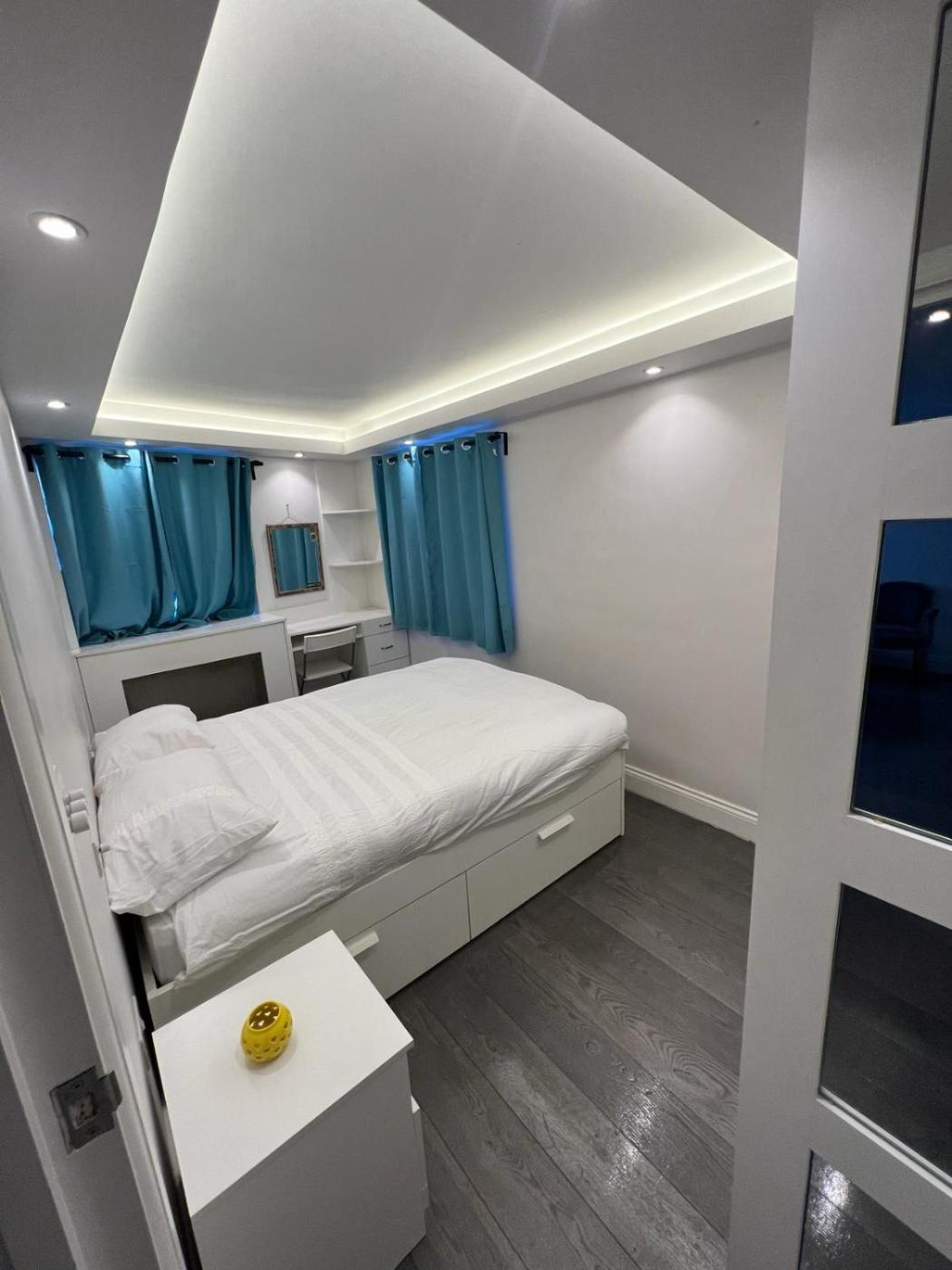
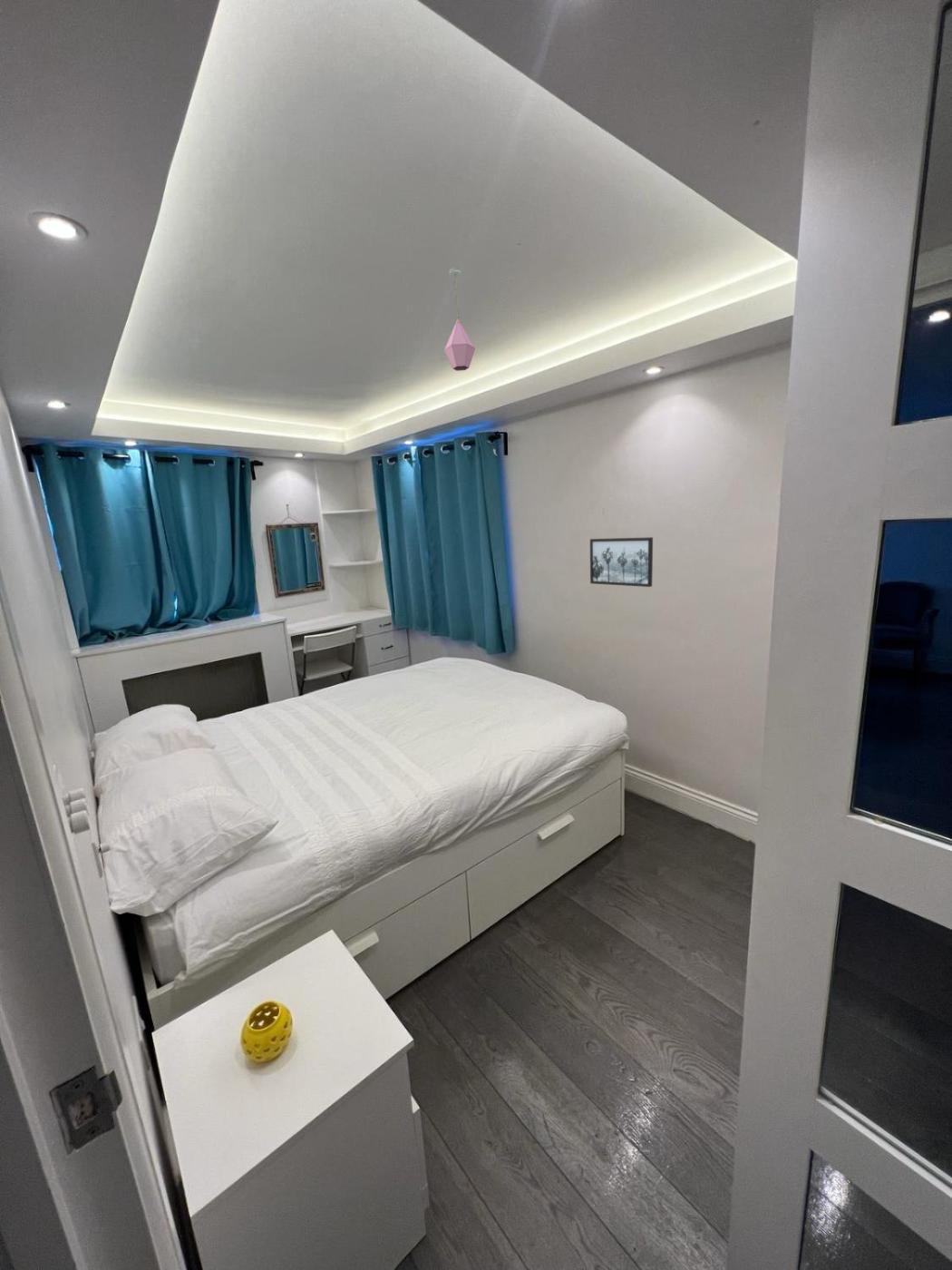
+ pendant light (458, 320)
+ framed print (619, 562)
